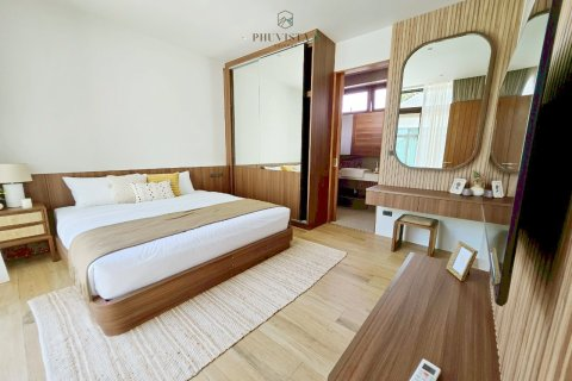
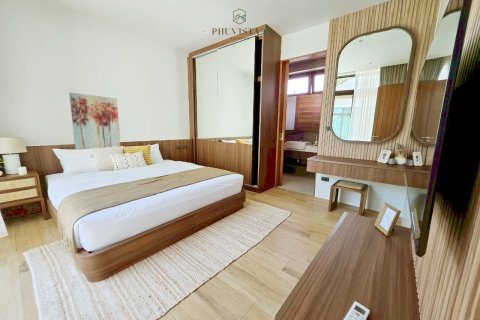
+ wall art (97, 125)
